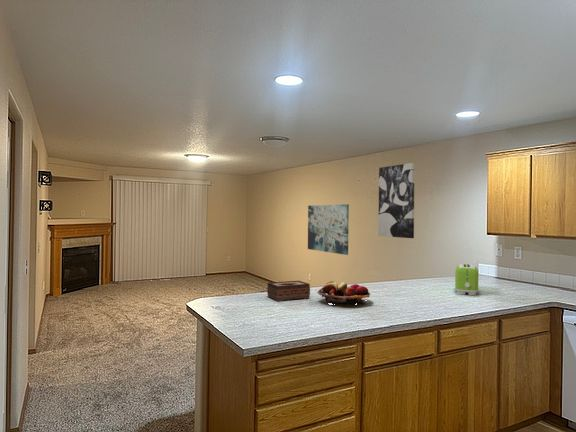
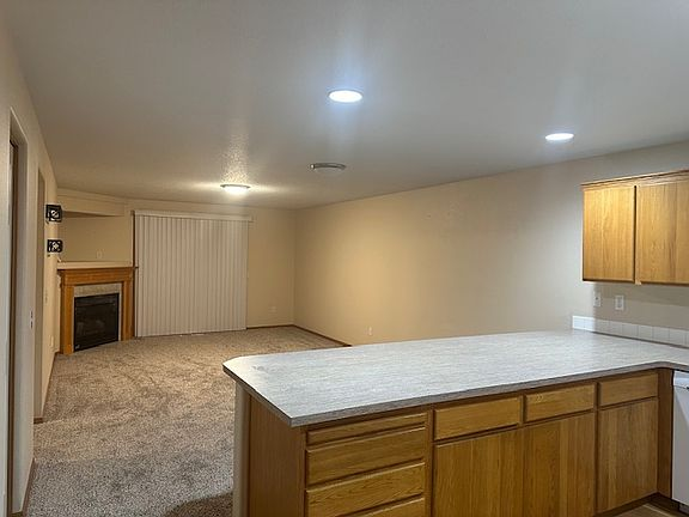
- wall art (326, 228)
- toaster (466, 278)
- tissue box (288, 290)
- wall art (395, 201)
- fruit basket (343, 292)
